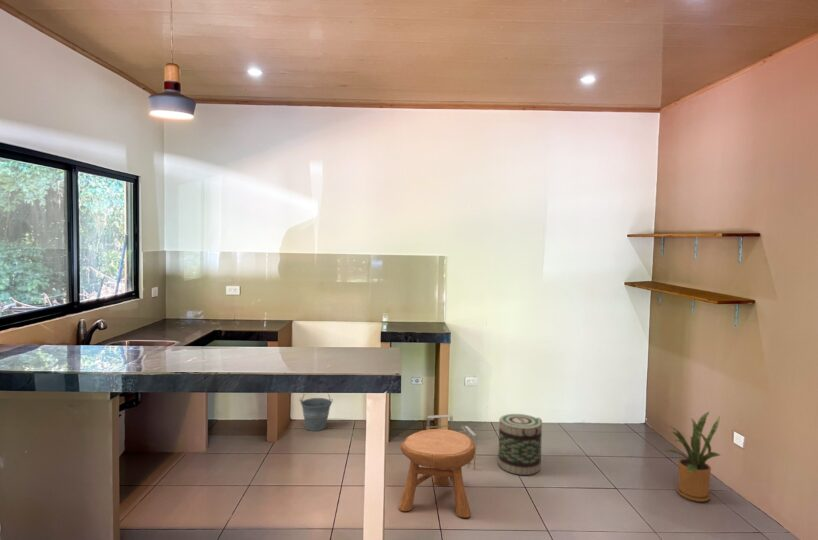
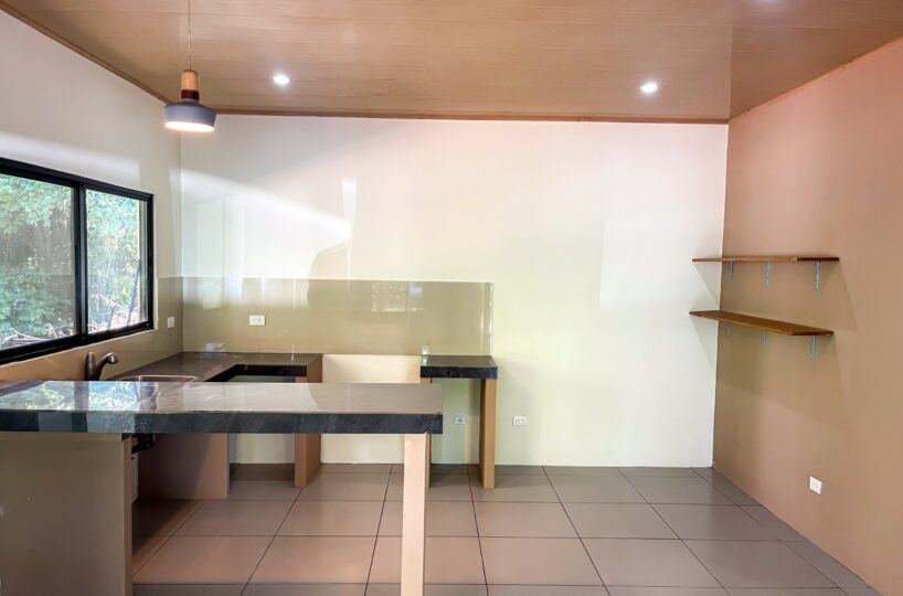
- bucket (316, 406)
- stool (438, 467)
- basket (521, 441)
- table (450, 429)
- house plant (690, 454)
